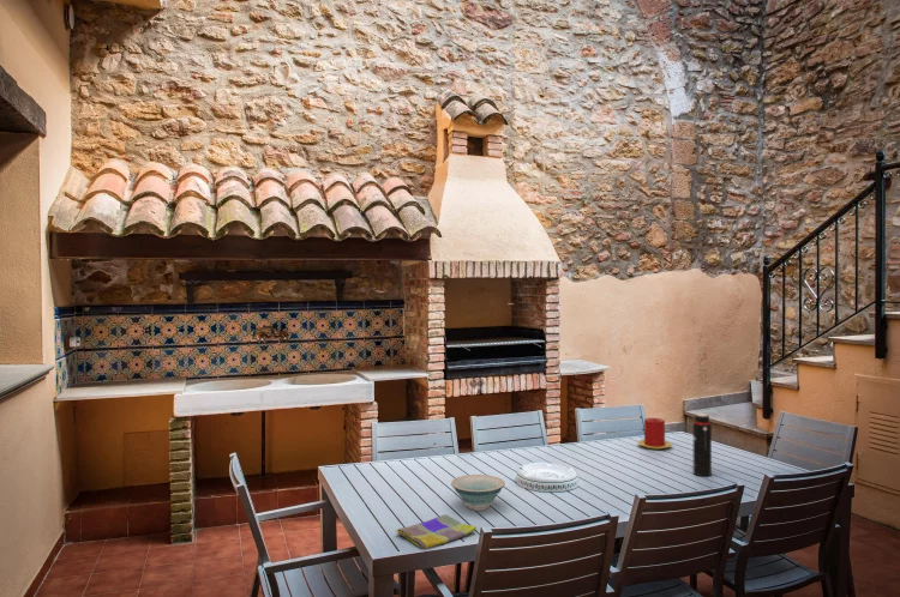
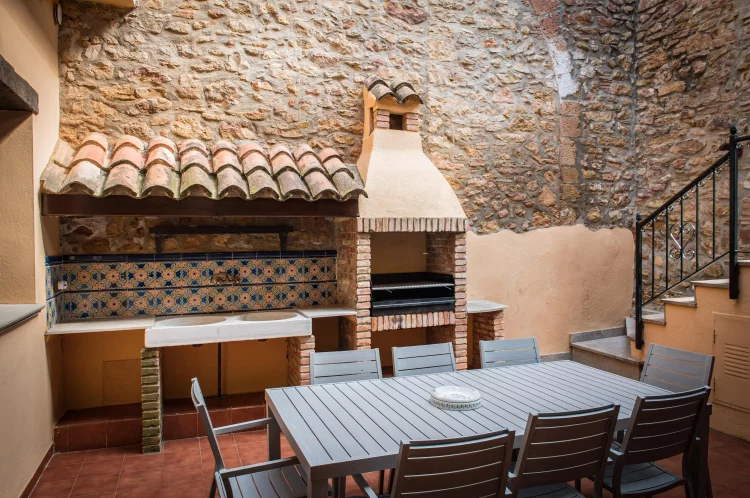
- water bottle (702, 445)
- bowl (478, 494)
- candle (654, 433)
- dish towel (436, 530)
